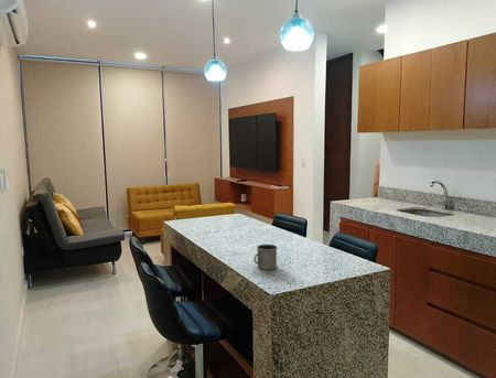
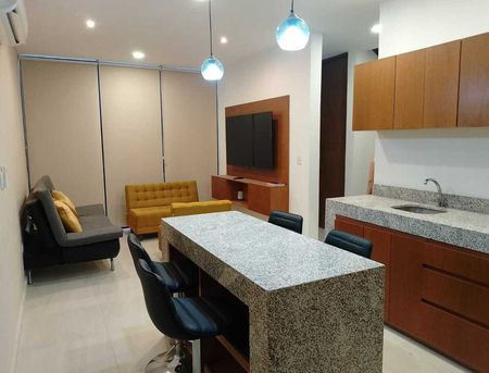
- mug (265, 257)
